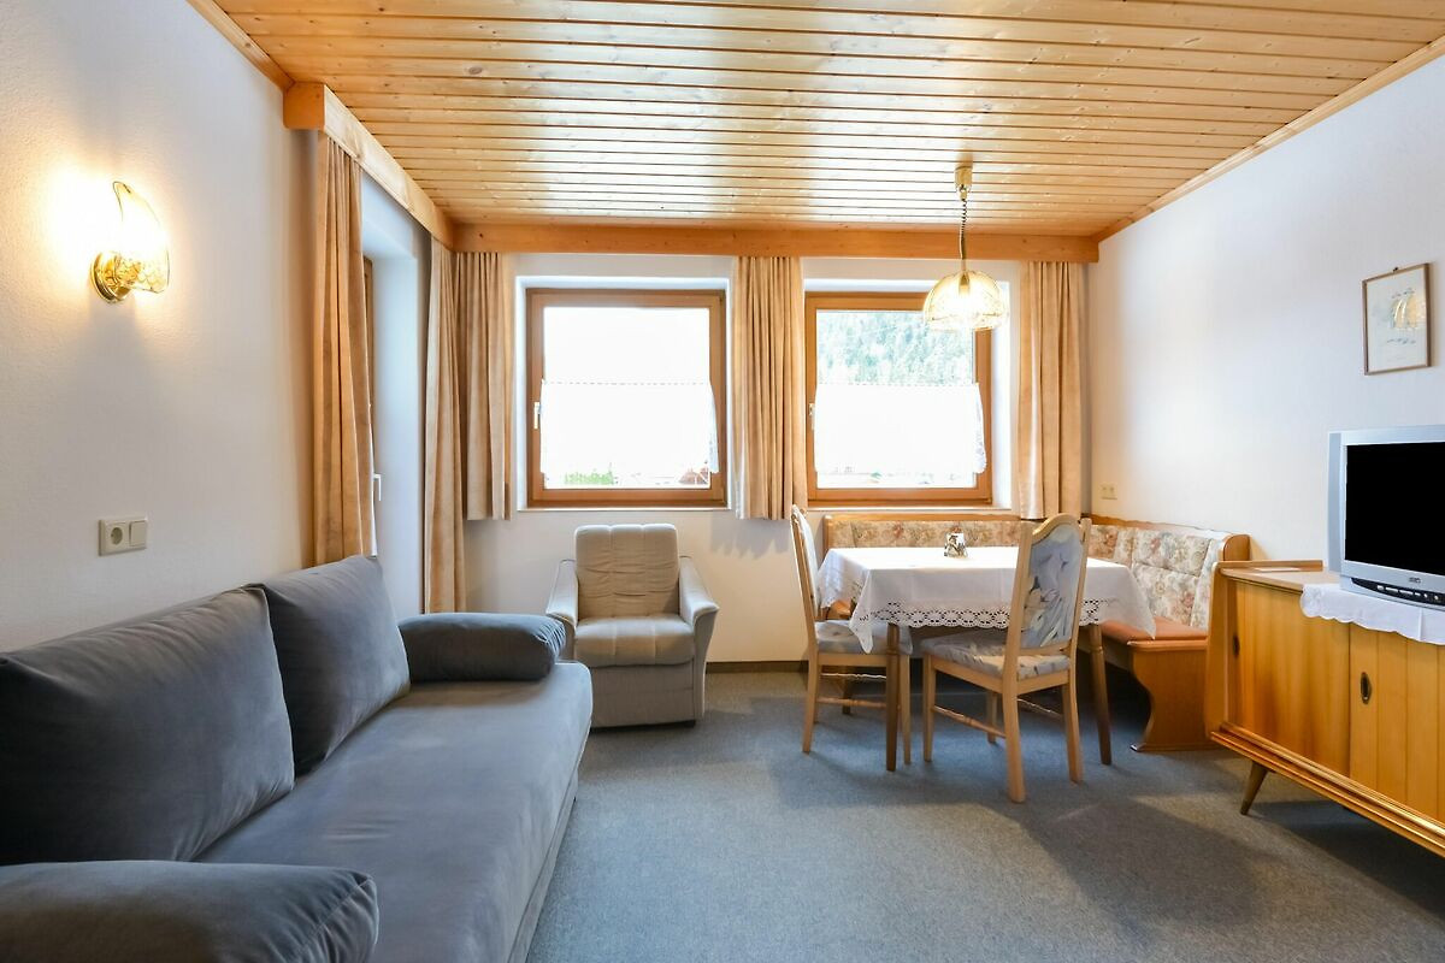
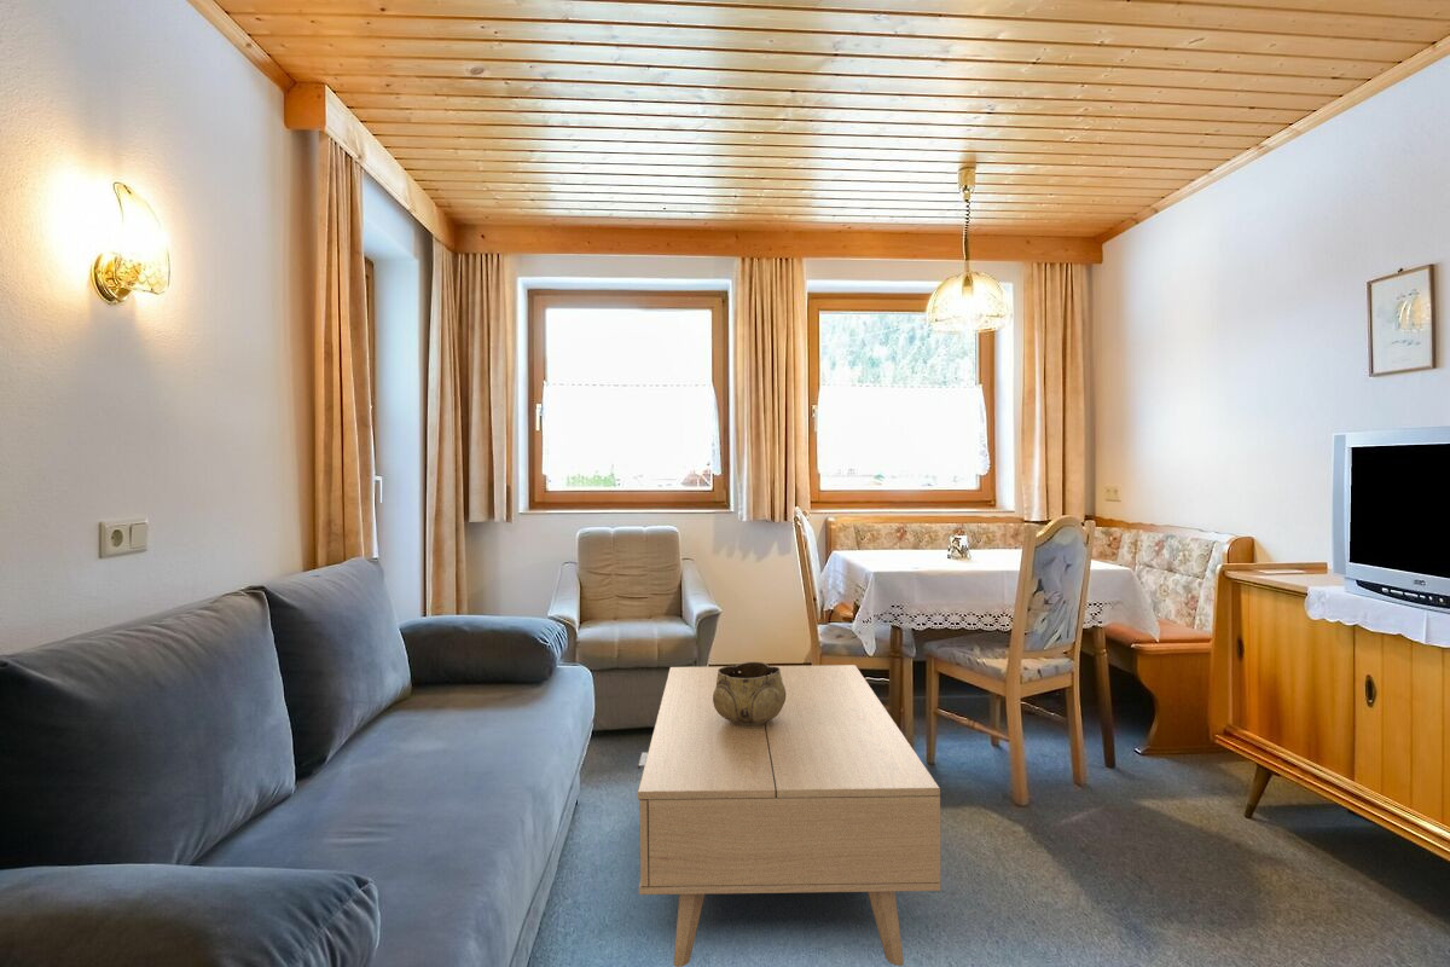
+ coffee table (768, 786)
+ decorative bowl (749, 694)
